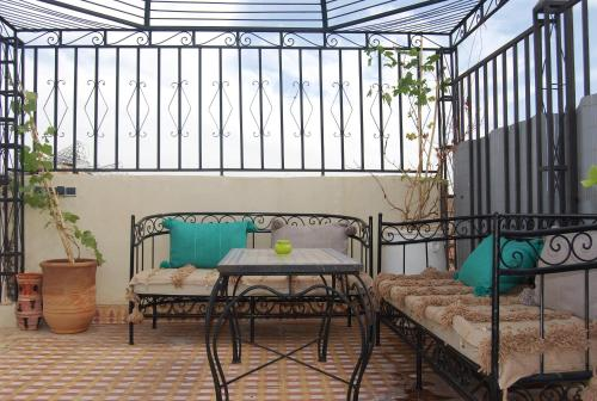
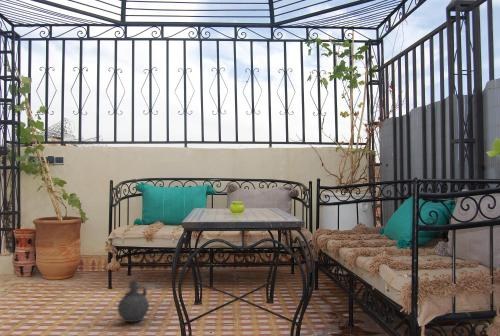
+ ceramic jug (133, 301)
